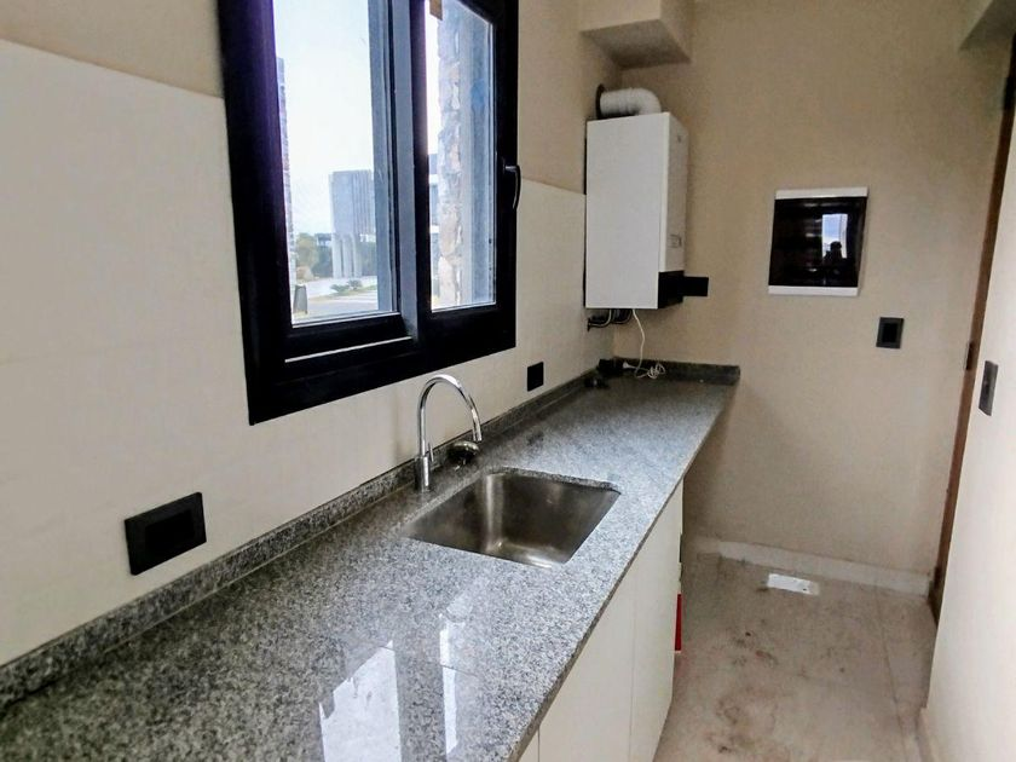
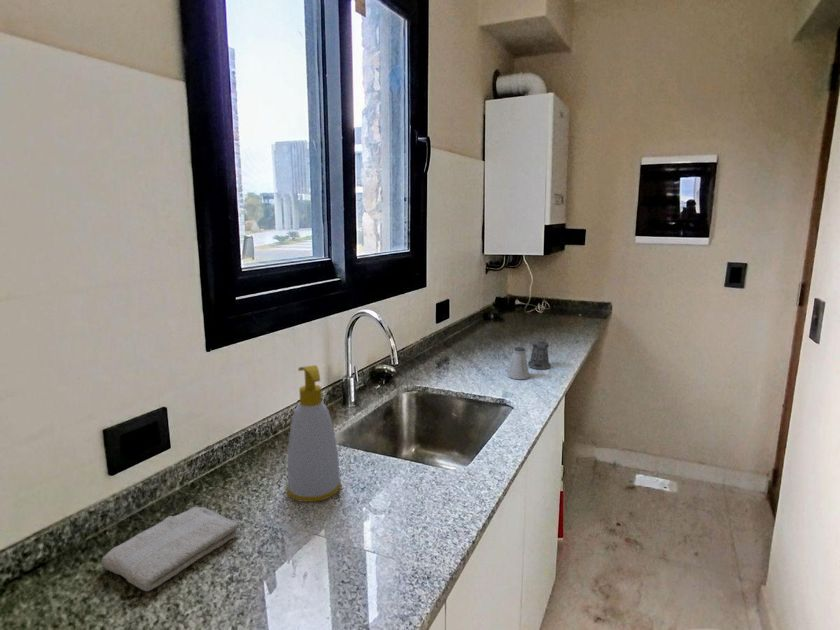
+ pepper shaker (540, 352)
+ washcloth (175, 542)
+ soap bottle (312, 429)
+ saltshaker (519, 362)
